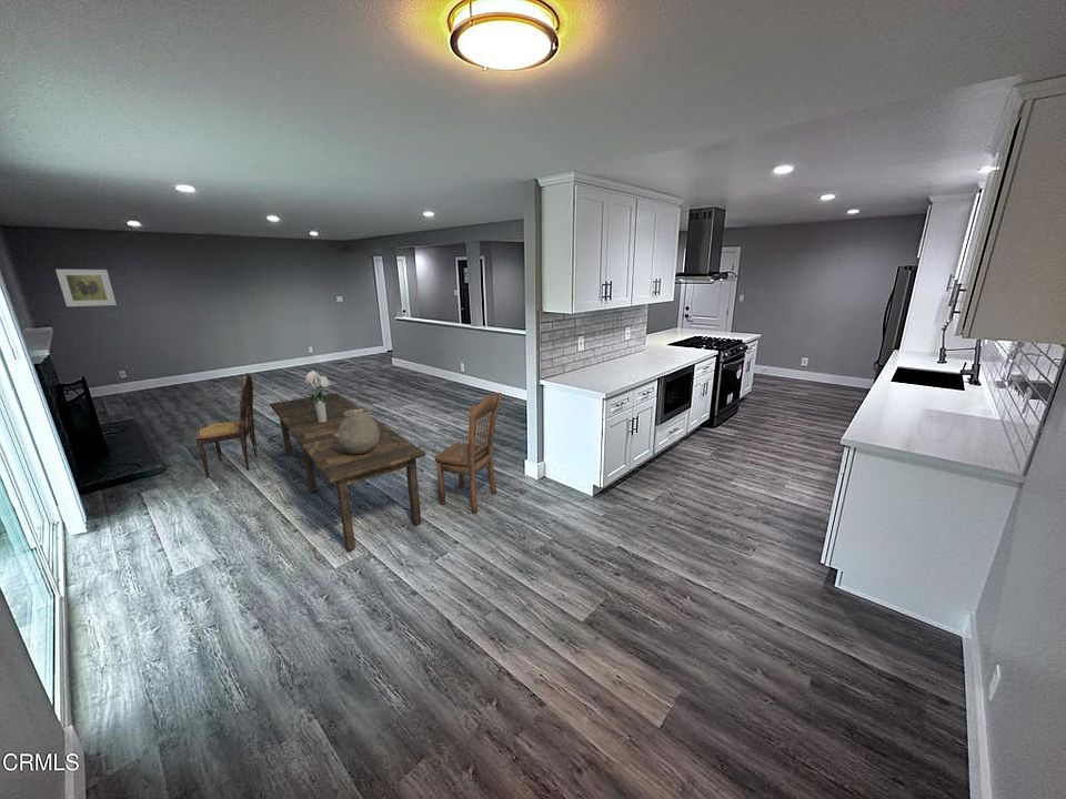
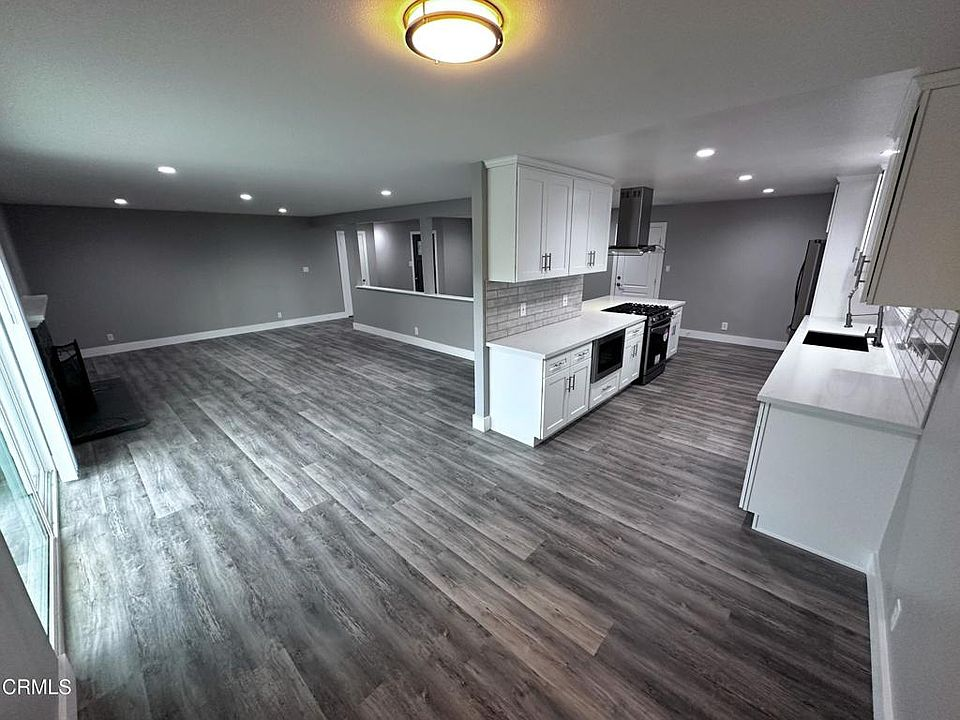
- dining table (338, 453)
- bouquet (321, 395)
- dining chair (225, 422)
- dining chair (467, 447)
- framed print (87, 287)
- ceramic pot (355, 432)
